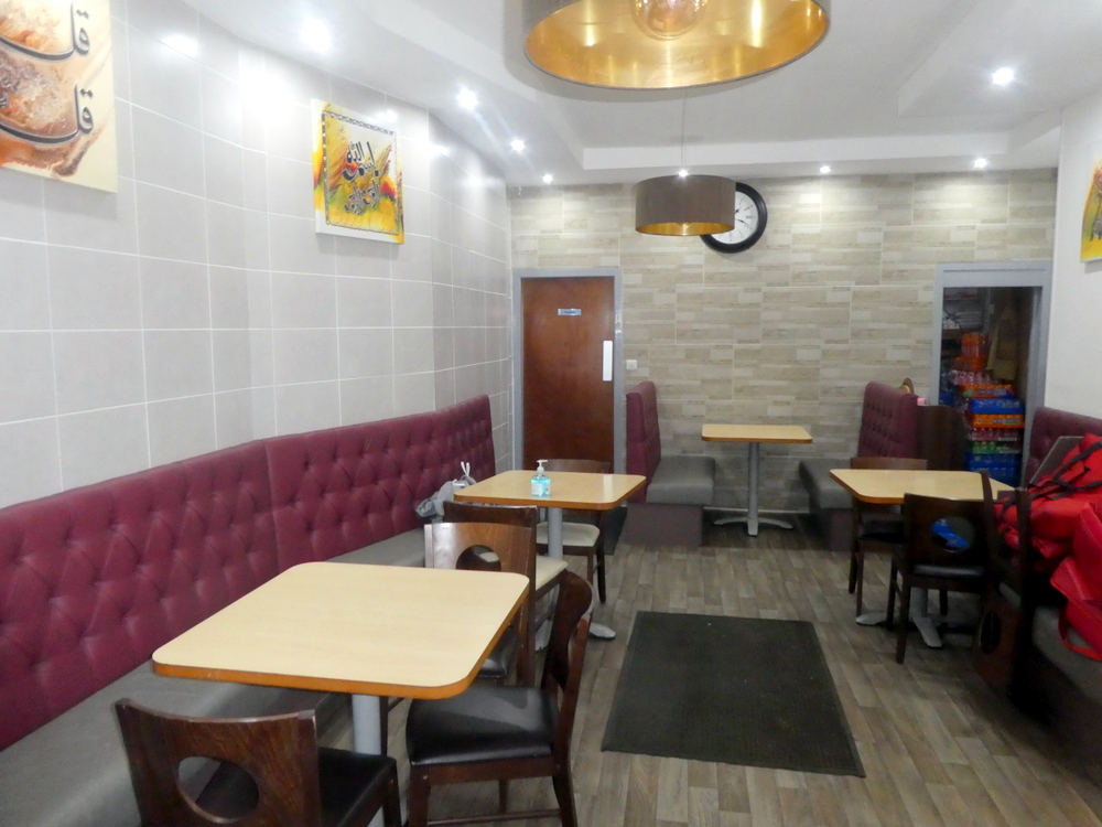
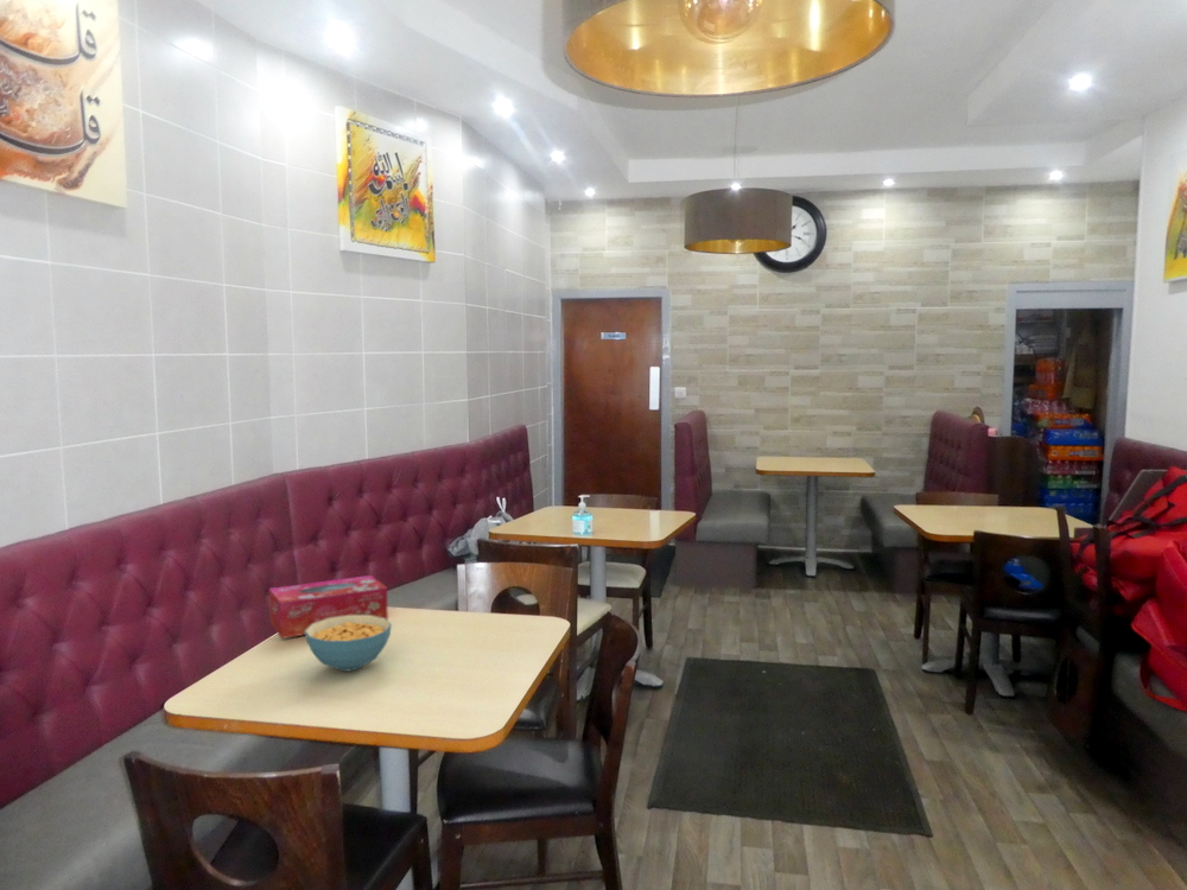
+ tissue box (329, 604)
+ cereal bowl (349, 647)
